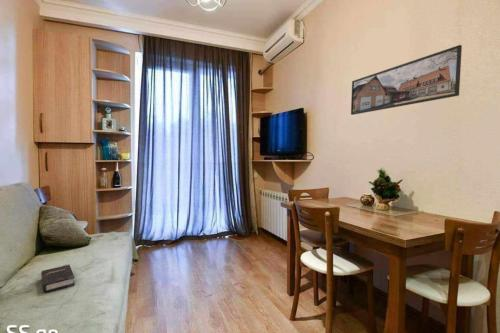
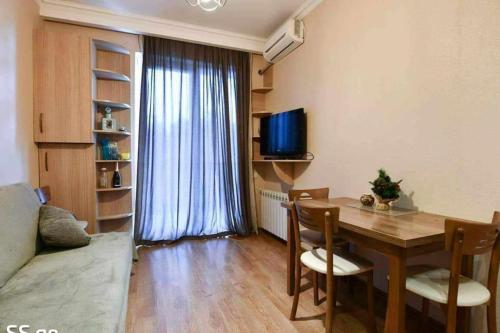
- hardback book (57, 277)
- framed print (395, 86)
